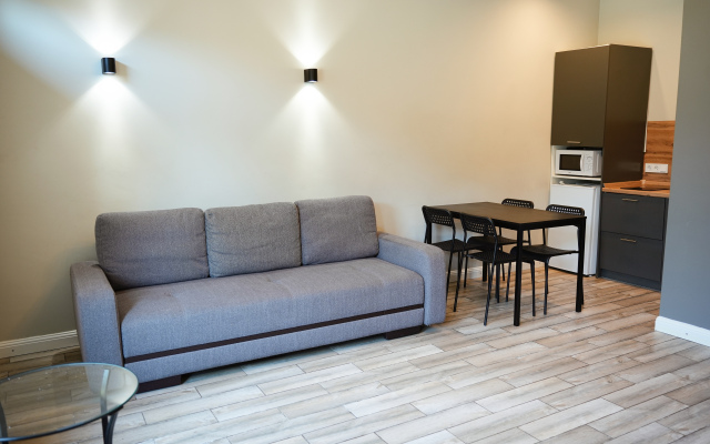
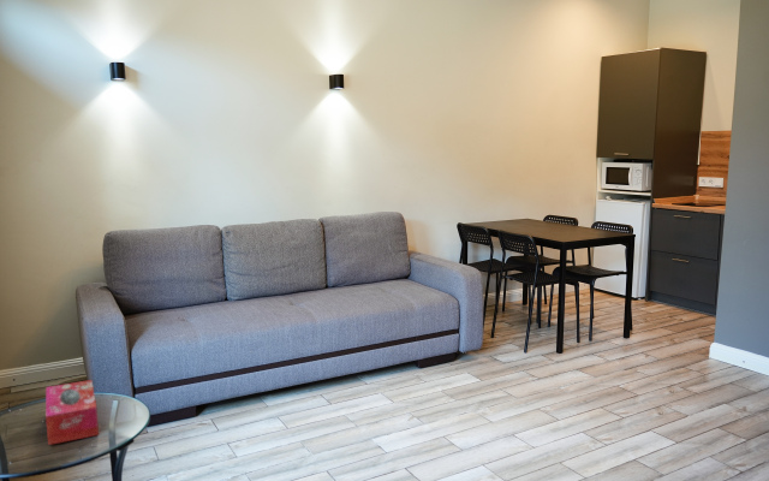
+ tissue box (71, 410)
